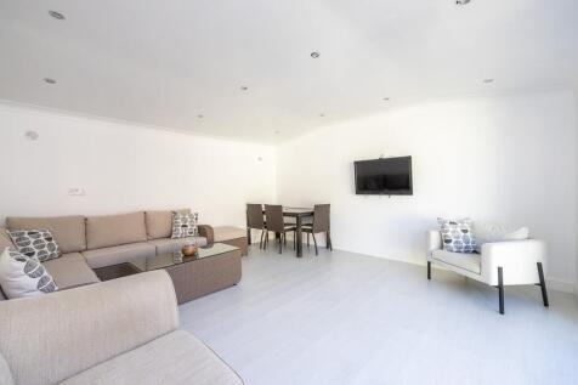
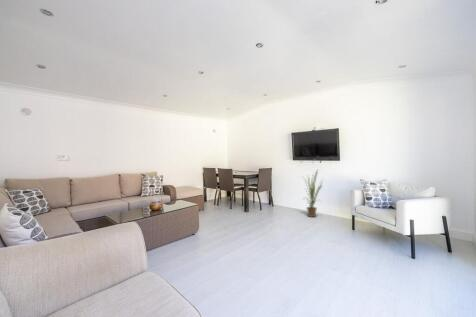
+ house plant (311, 192)
